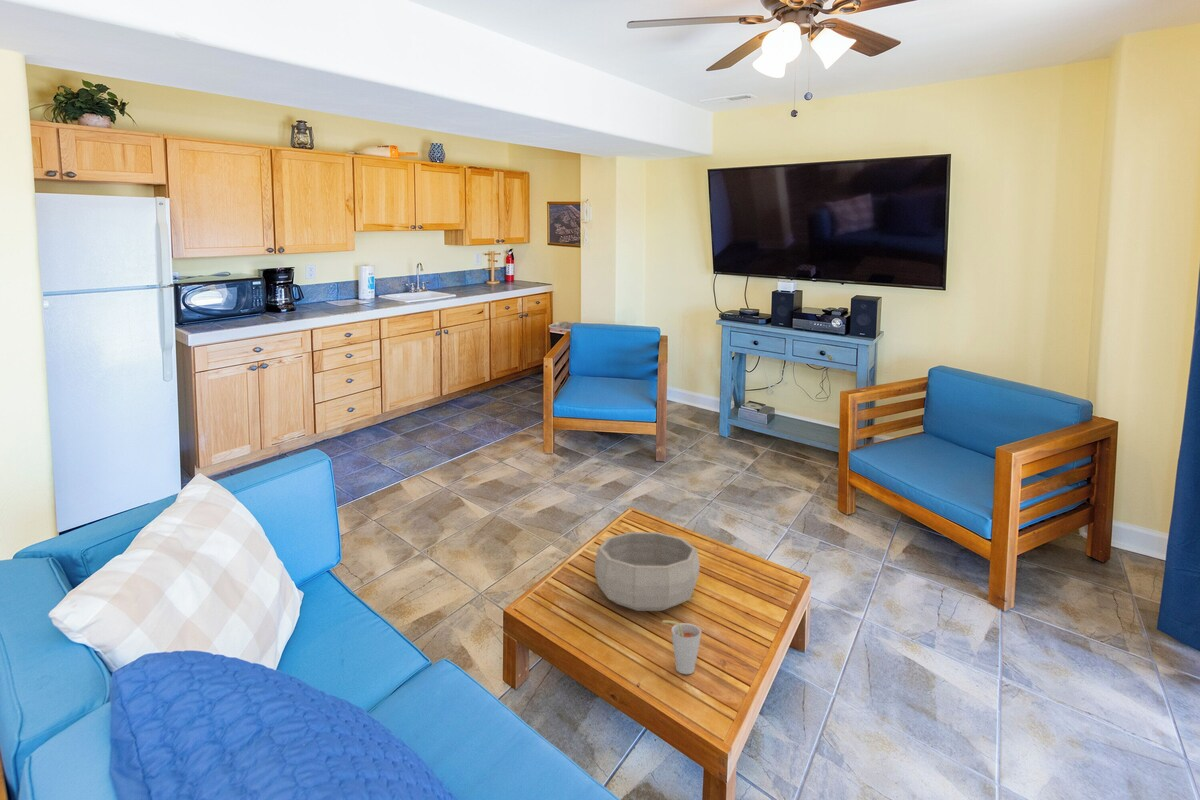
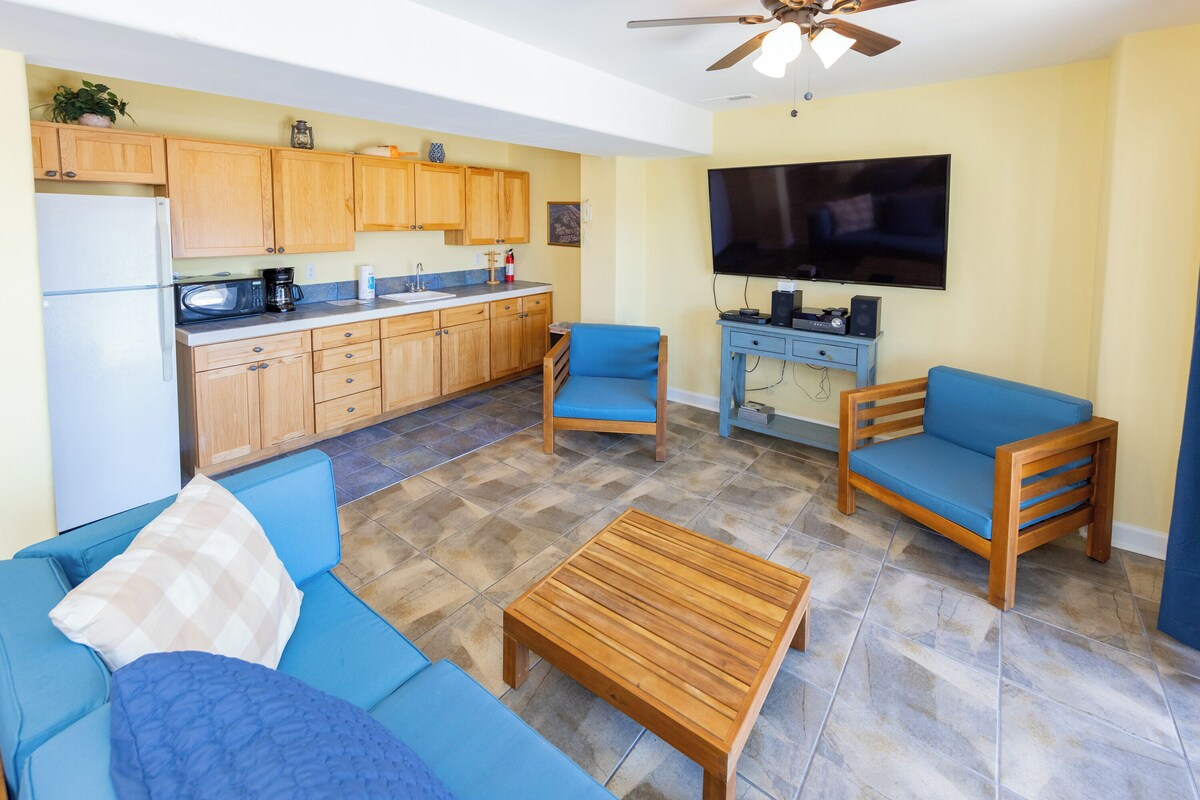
- cup (681, 643)
- decorative bowl (647, 571)
